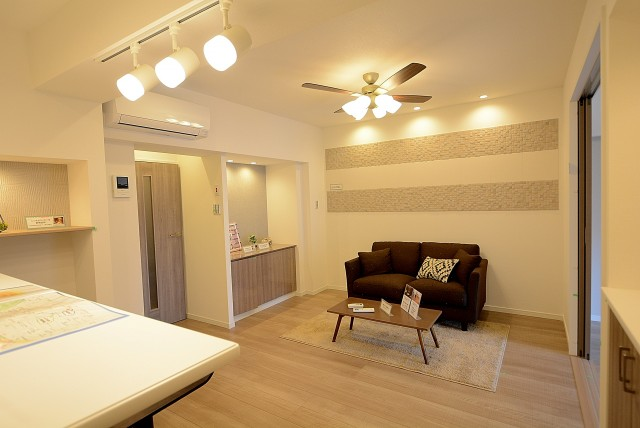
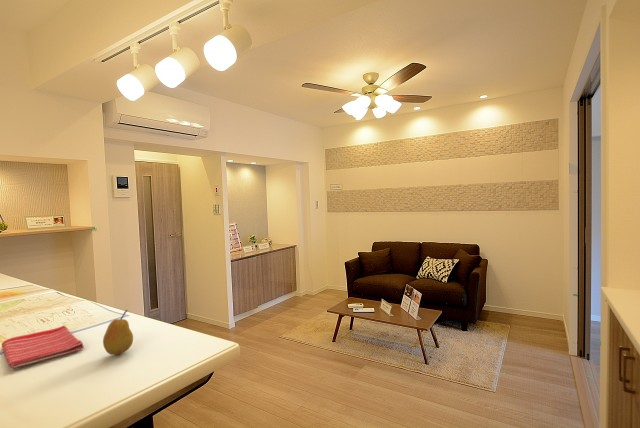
+ fruit (118, 334)
+ dish towel (42, 344)
